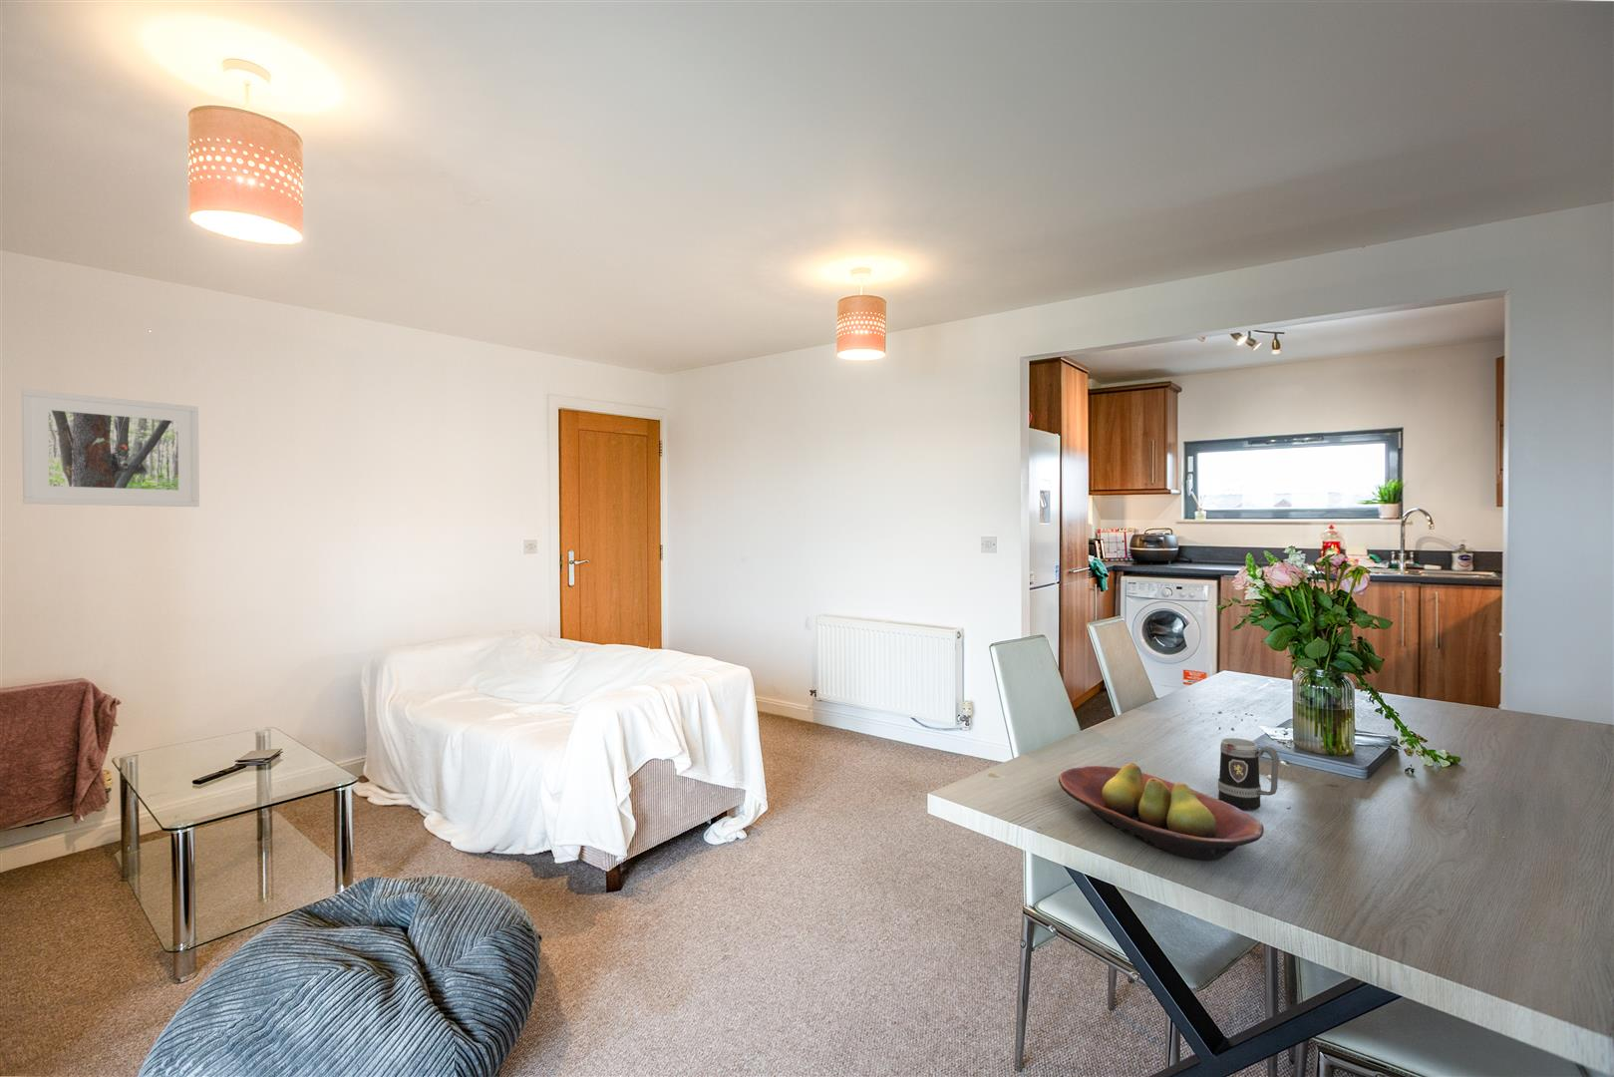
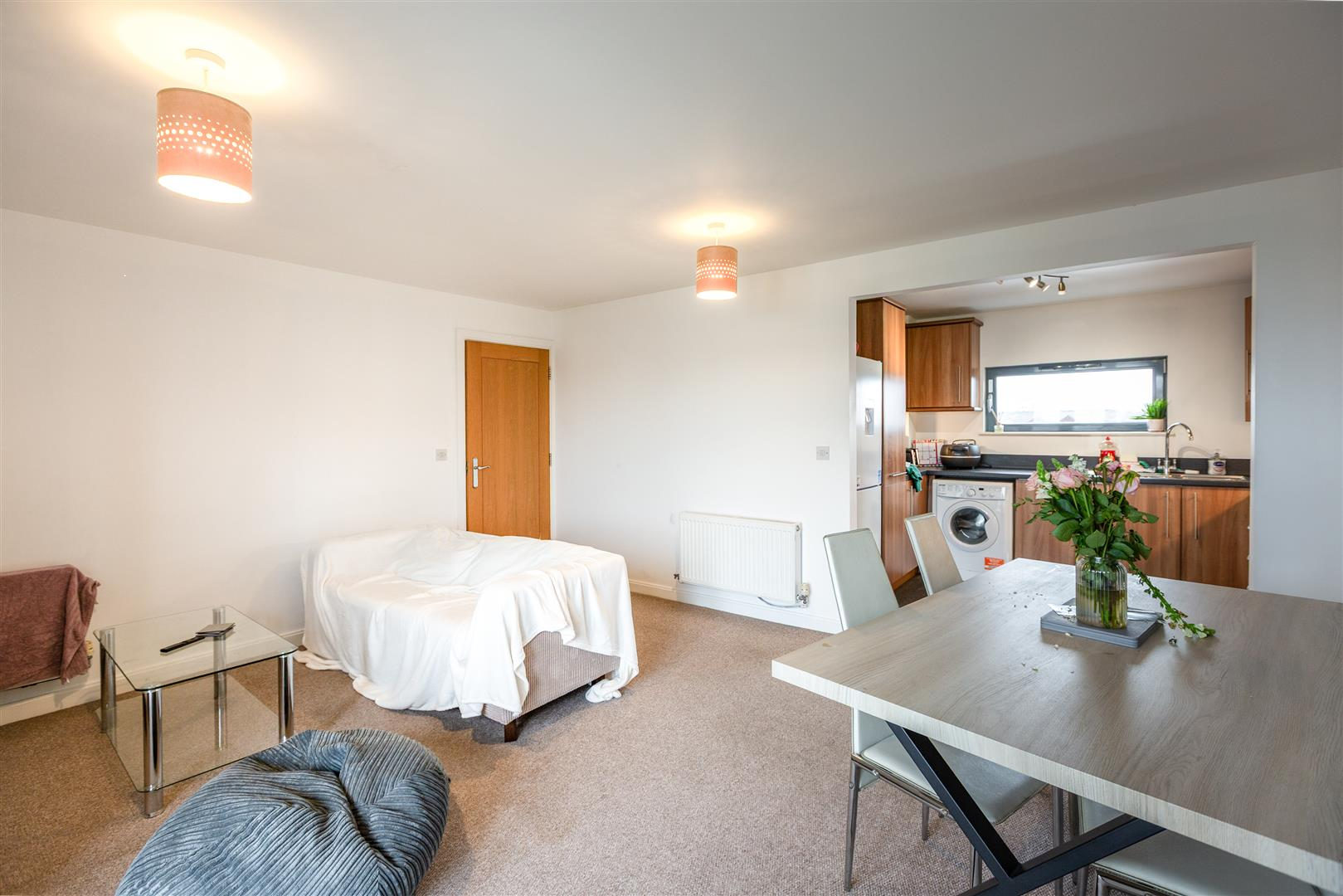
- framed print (115, 452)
- fruit bowl (1151, 802)
- mug (1247, 774)
